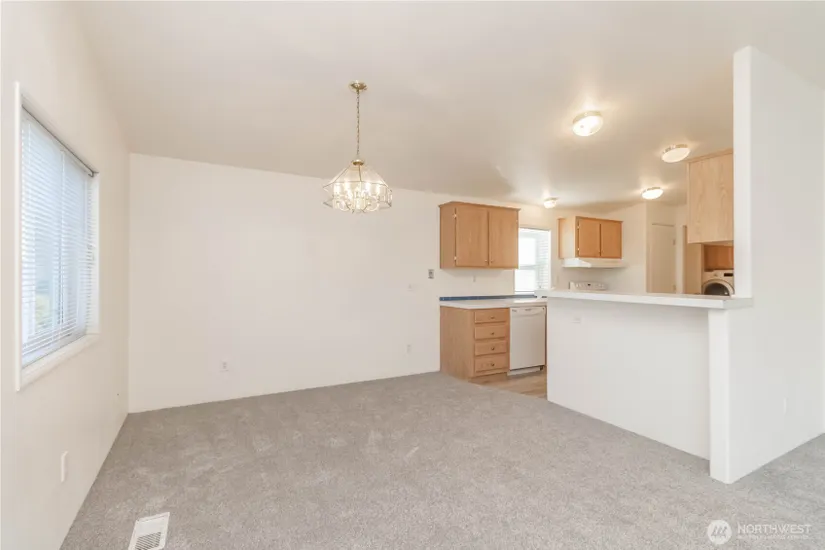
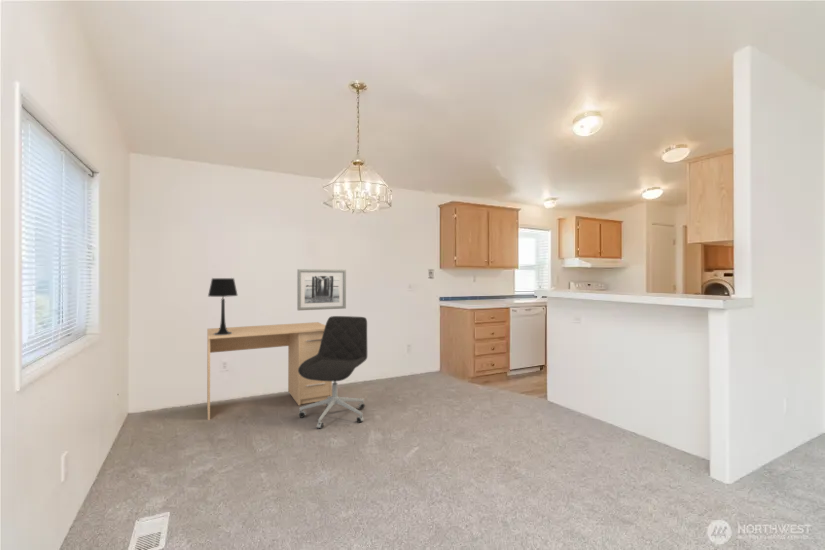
+ table lamp (223, 306)
+ wall art (322, 289)
+ desk (288, 365)
+ office chair (335, 367)
